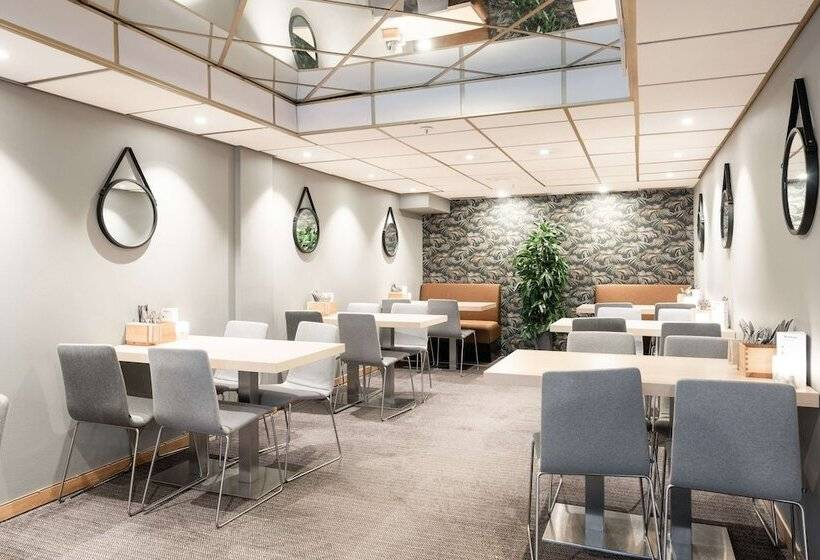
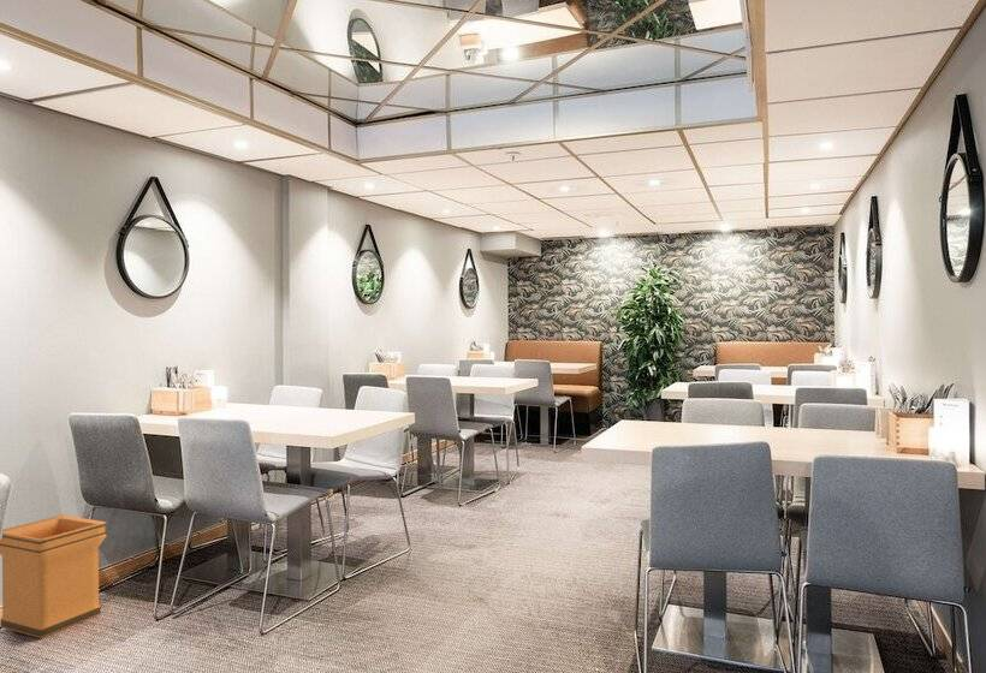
+ trash bin (51, 574)
